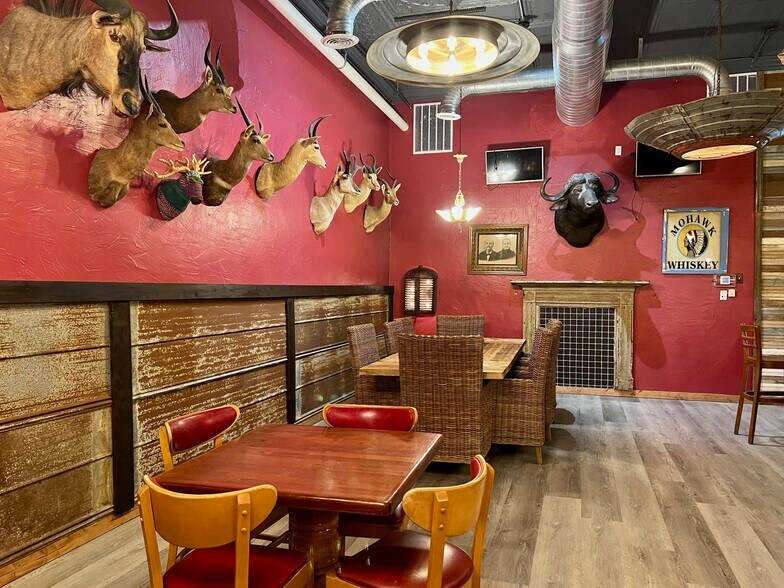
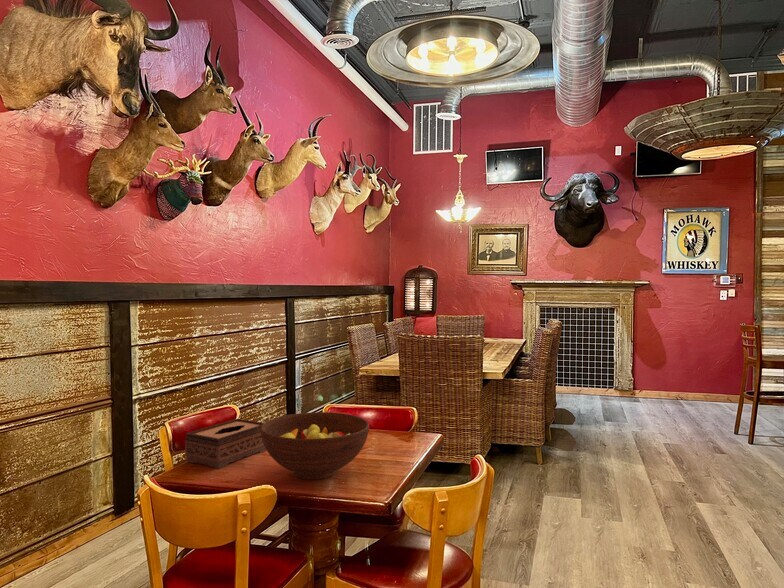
+ fruit bowl (315, 449)
+ tissue box (228, 441)
